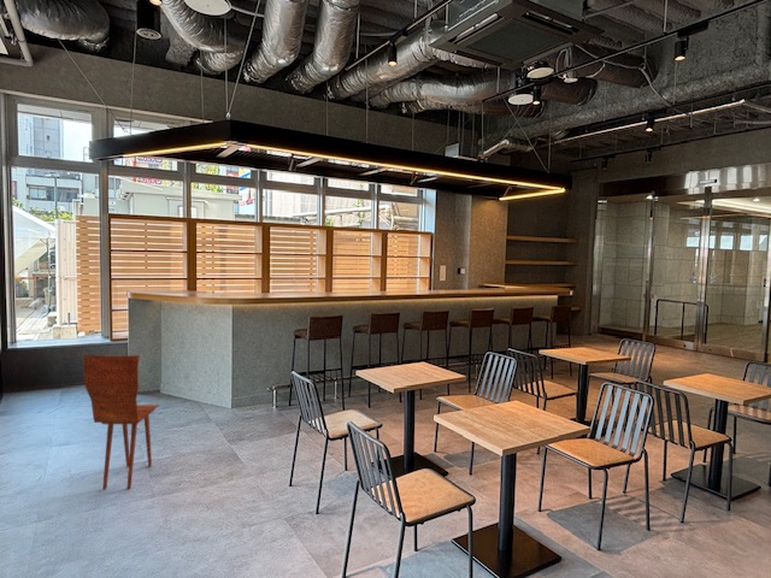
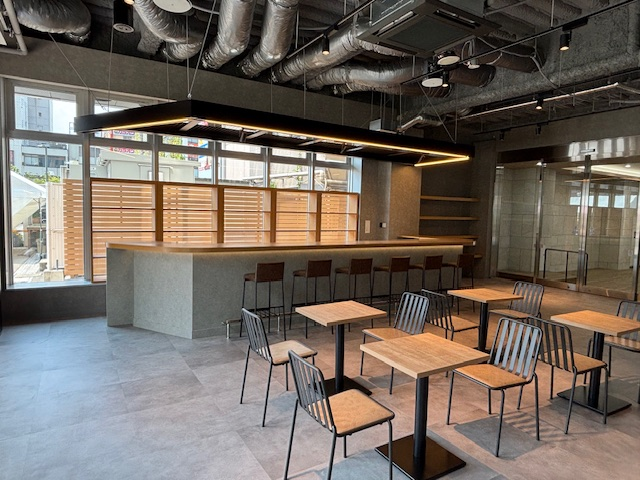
- dining chair (125, 414)
